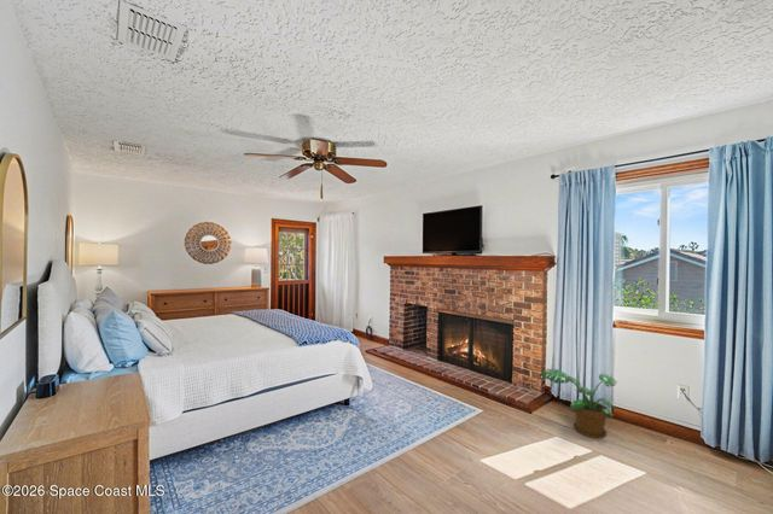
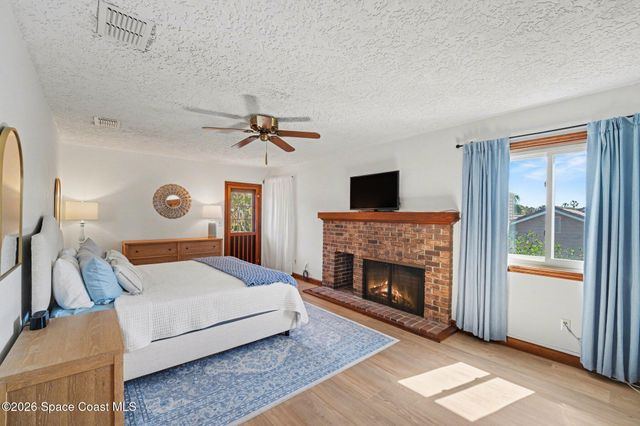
- potted plant (581, 399)
